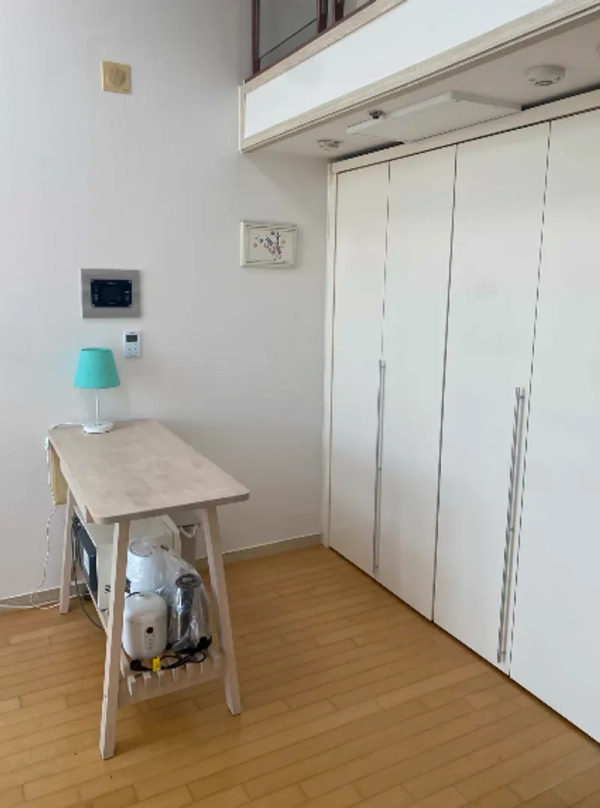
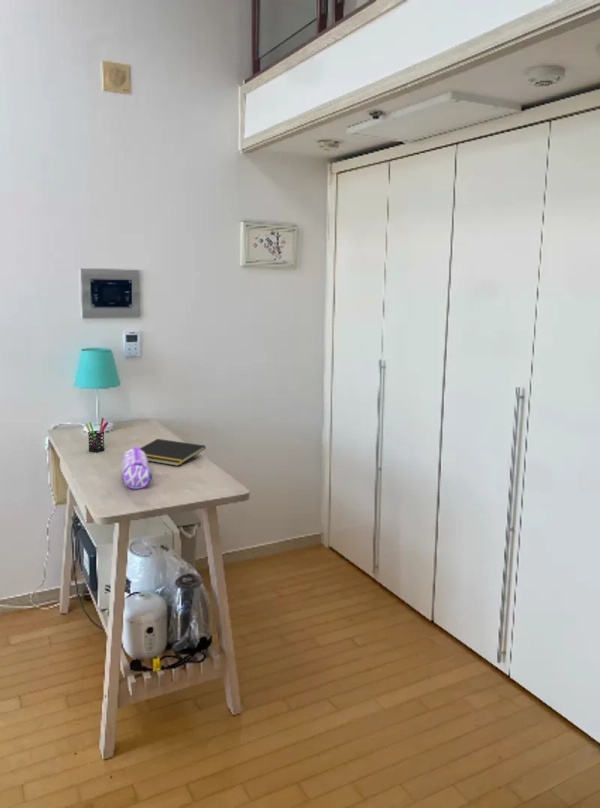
+ pen holder (96, 434)
+ notepad (167, 451)
+ pencil case (135, 467)
